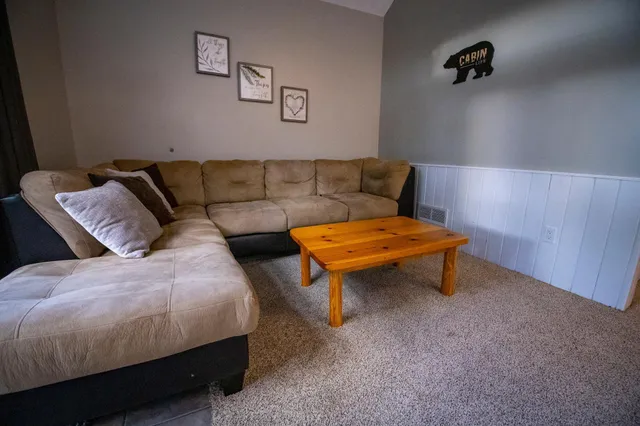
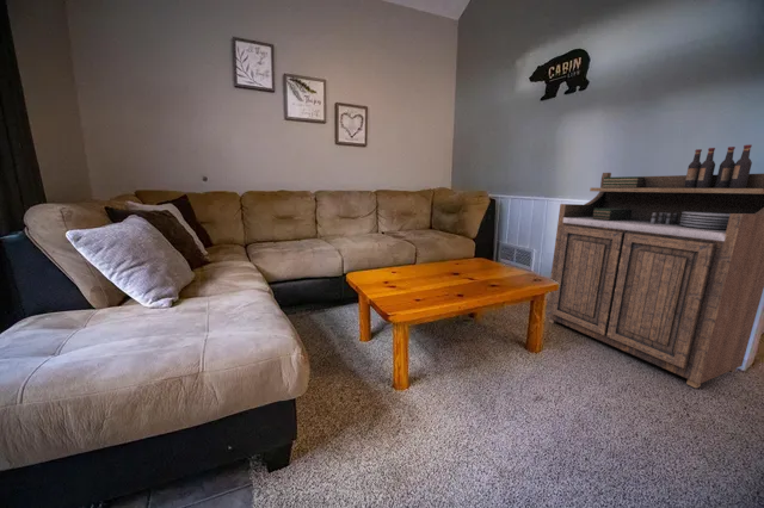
+ sideboard (642, 253)
